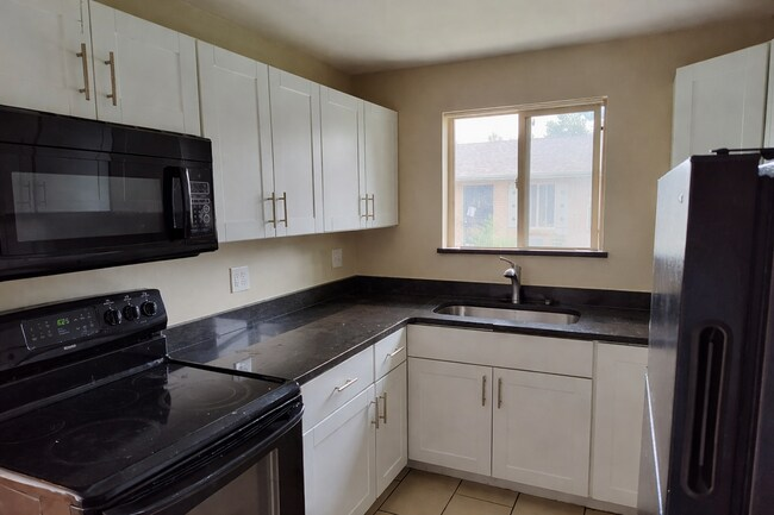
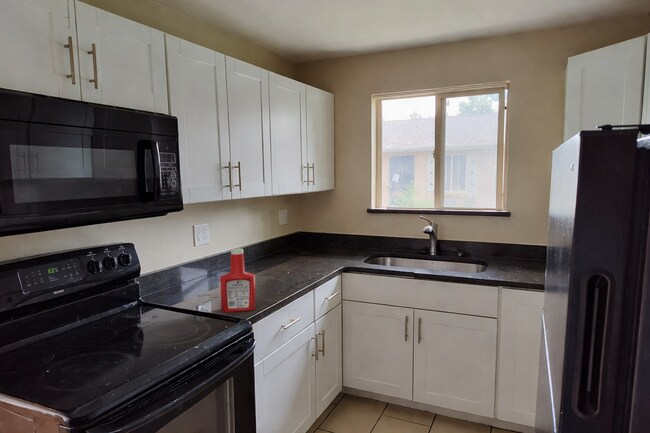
+ soap bottle (237, 279)
